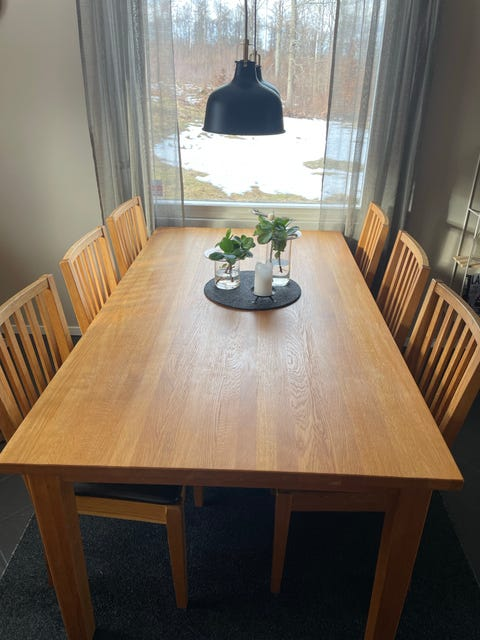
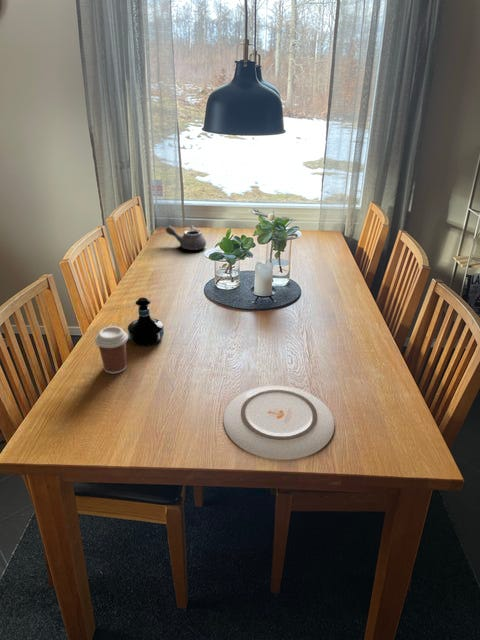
+ plate (278, 416)
+ teapot (186, 236)
+ tequila bottle (144, 318)
+ coffee cup (113, 350)
